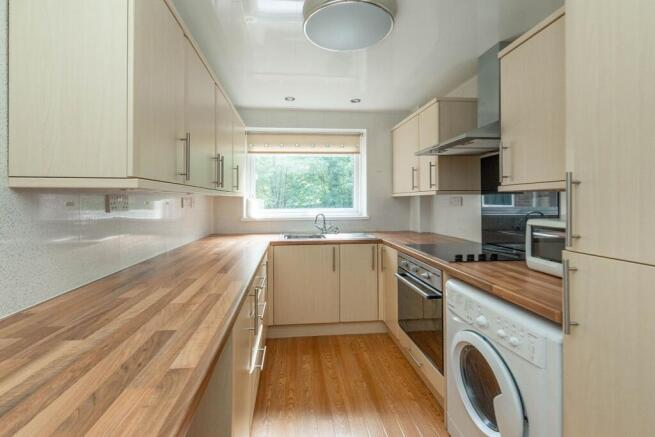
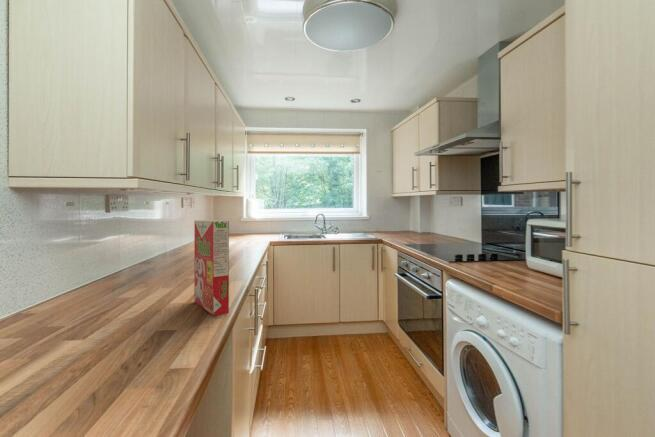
+ cereal box (210, 264)
